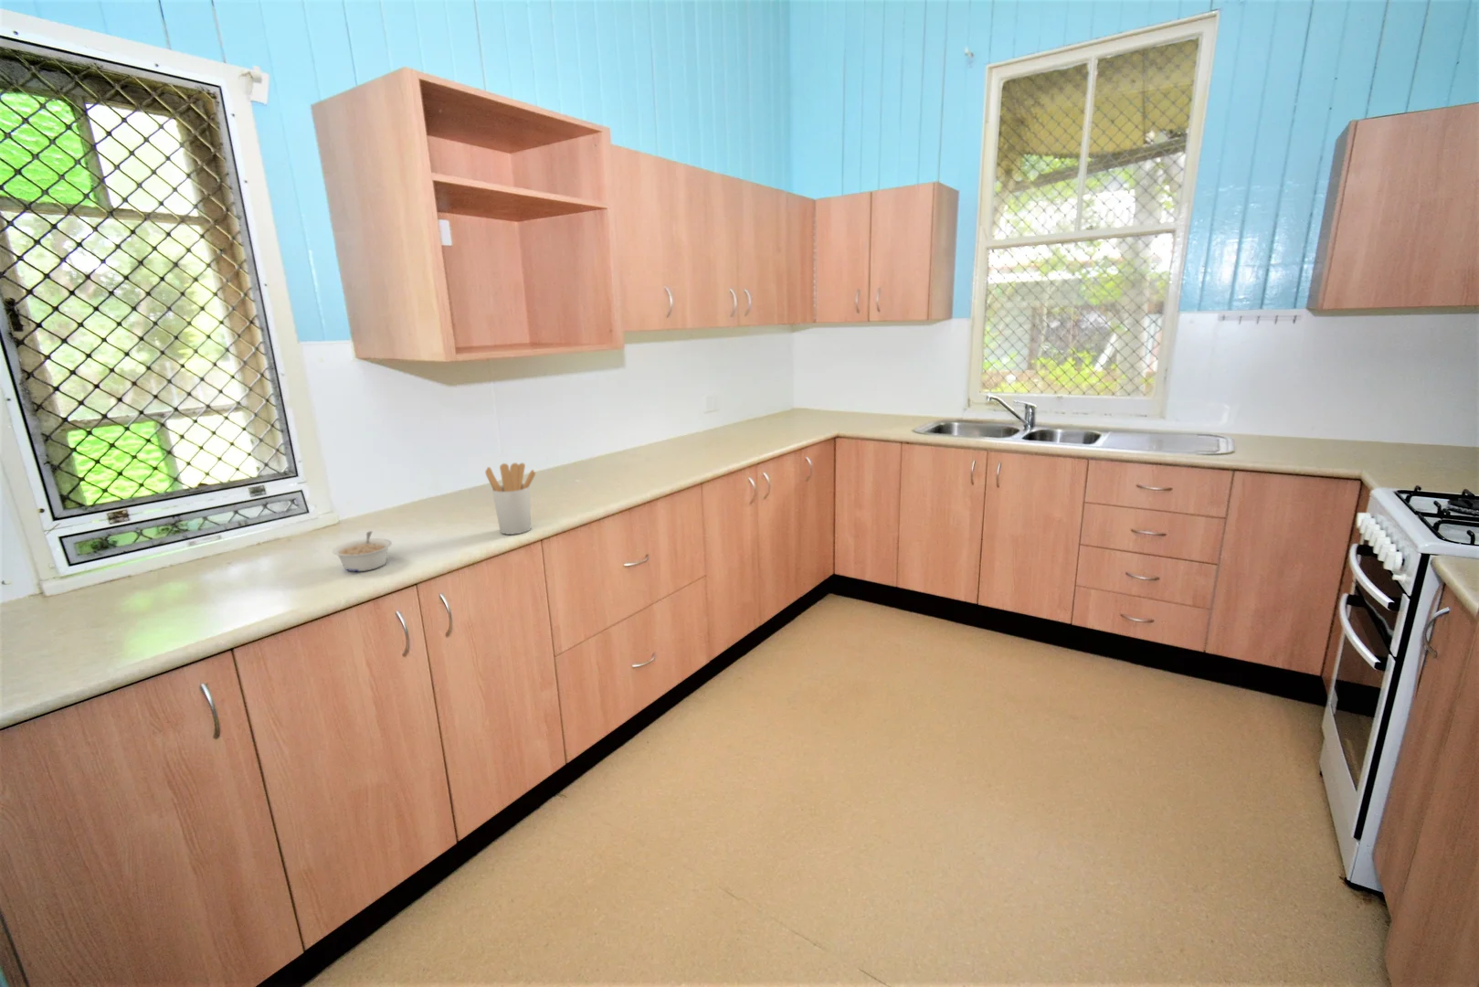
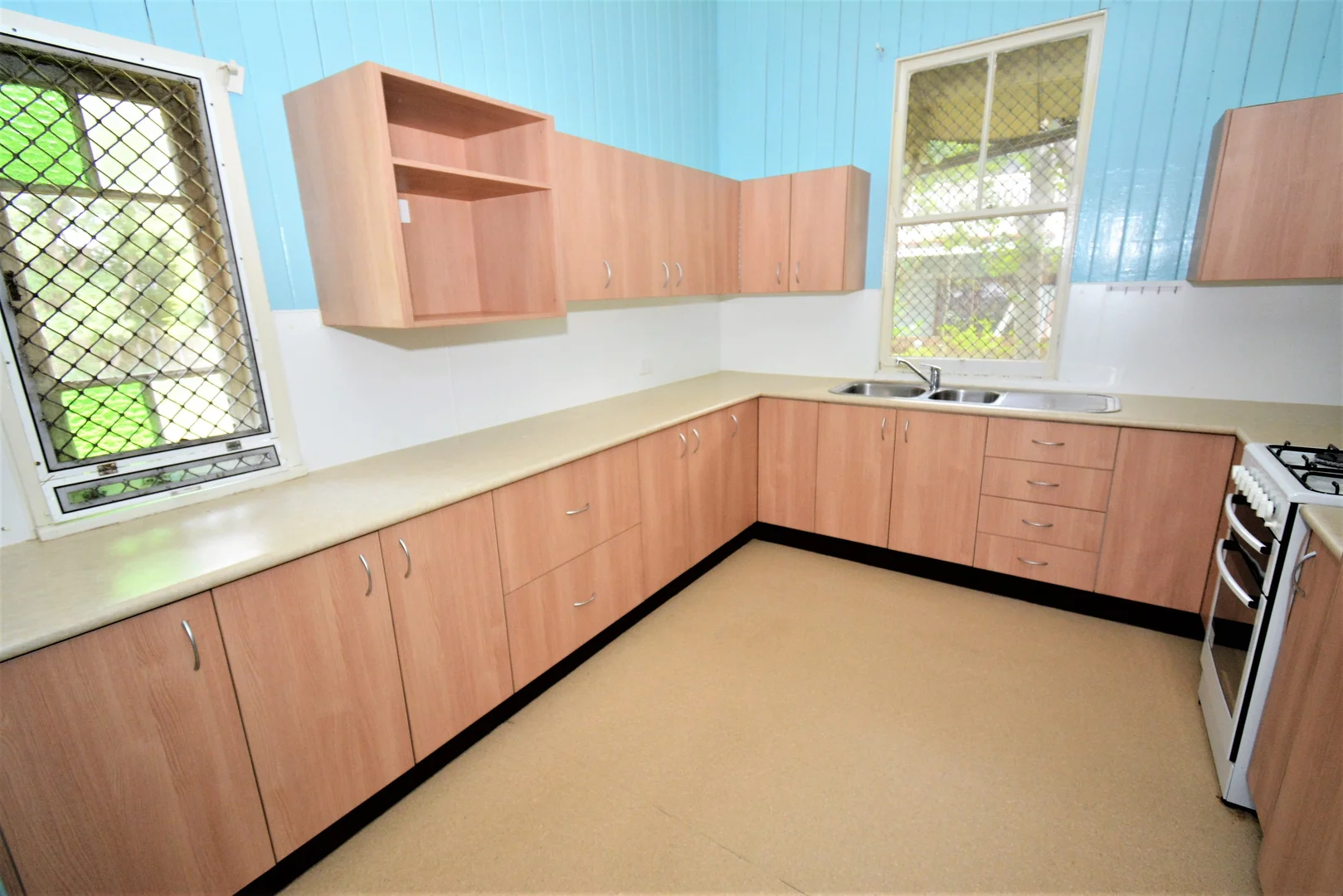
- utensil holder (512, 496)
- legume (362, 553)
